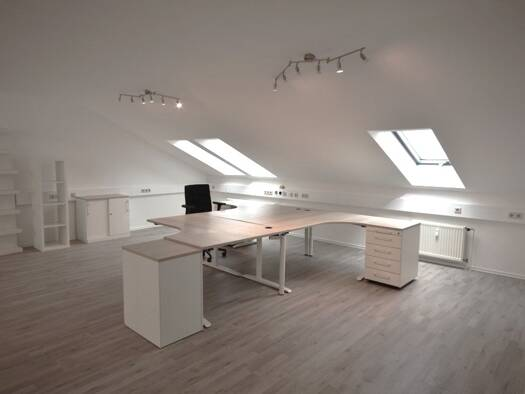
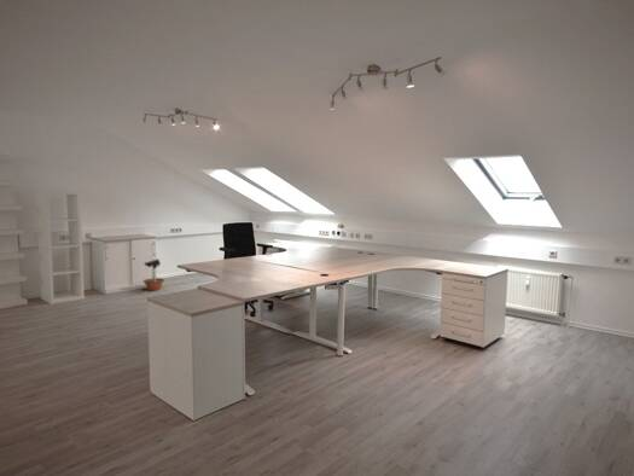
+ potted tree (153, 272)
